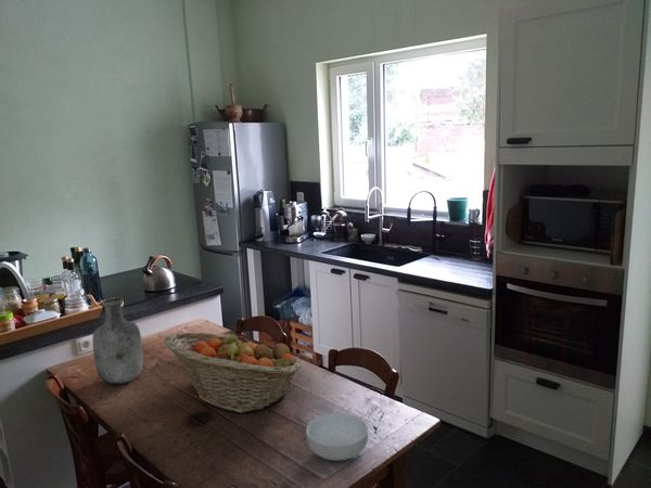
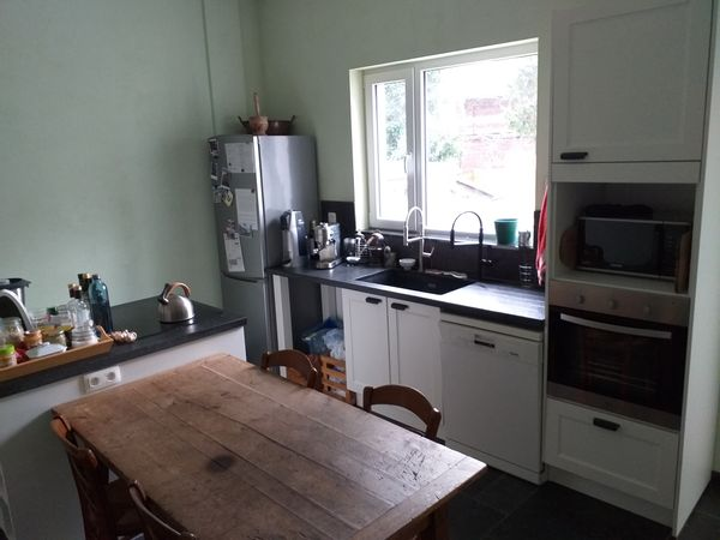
- vase (117, 341)
- cereal bowl (337, 439)
- fruit basket (233, 361)
